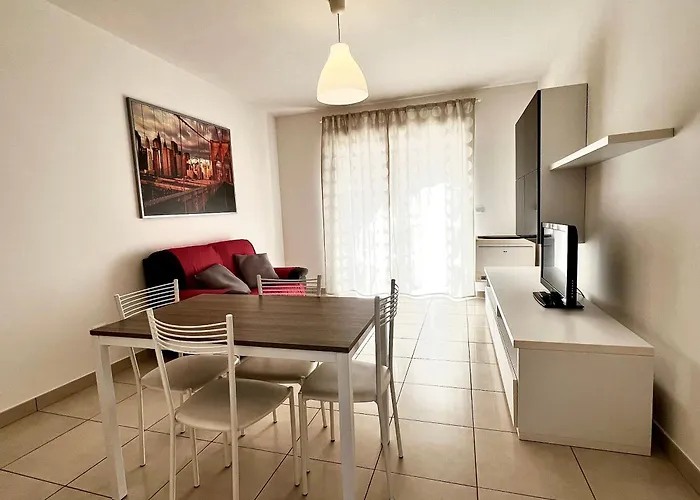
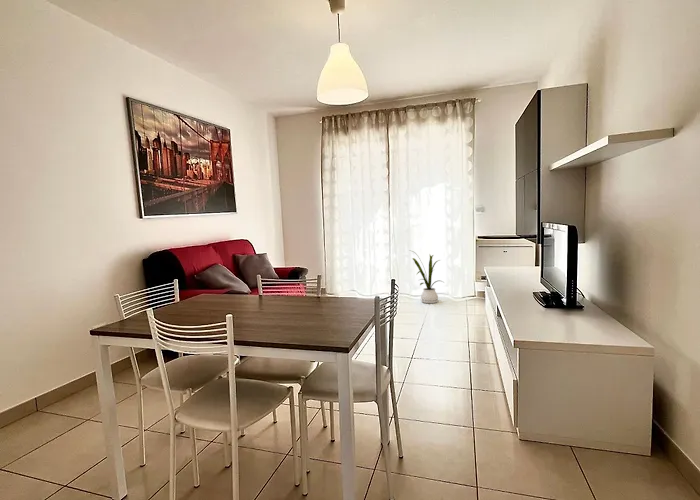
+ house plant (426, 275)
